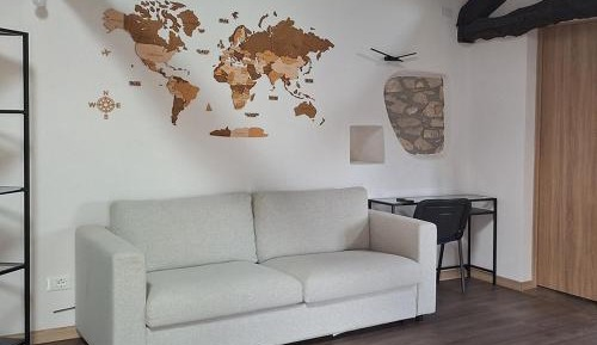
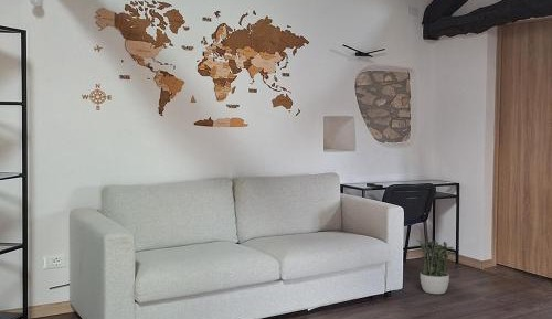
+ potted plant (435, 264)
